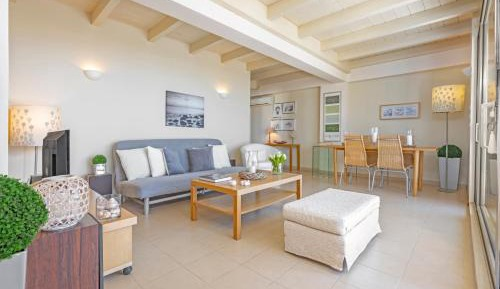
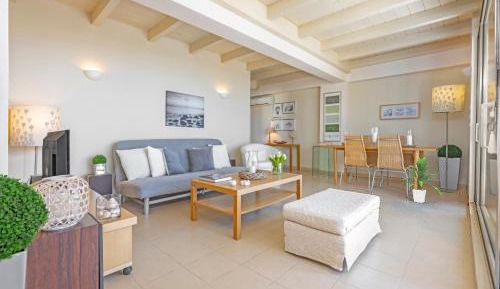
+ indoor plant (420, 179)
